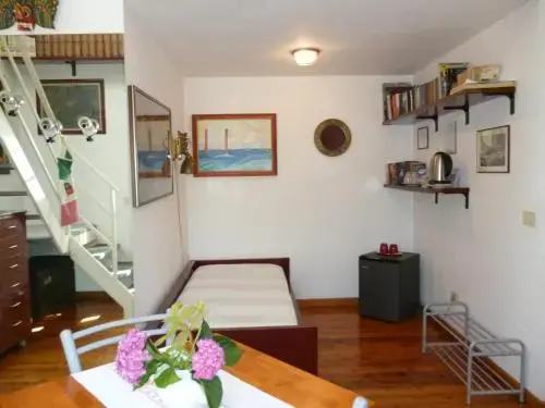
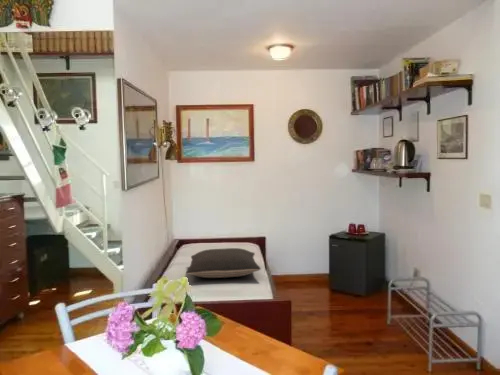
+ pillow (223, 262)
